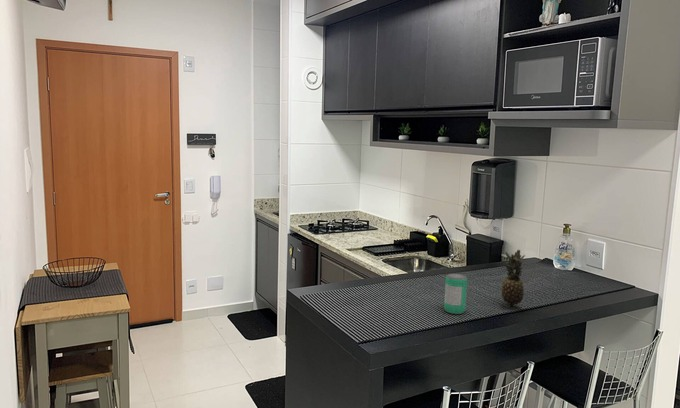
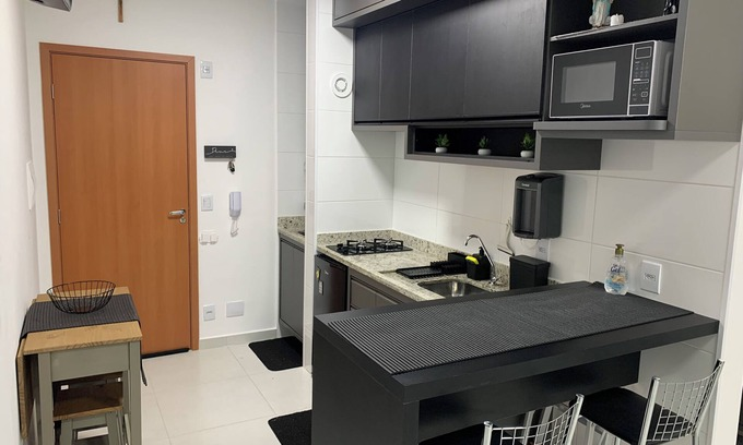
- beverage can (455, 293)
- fruit (513, 278)
